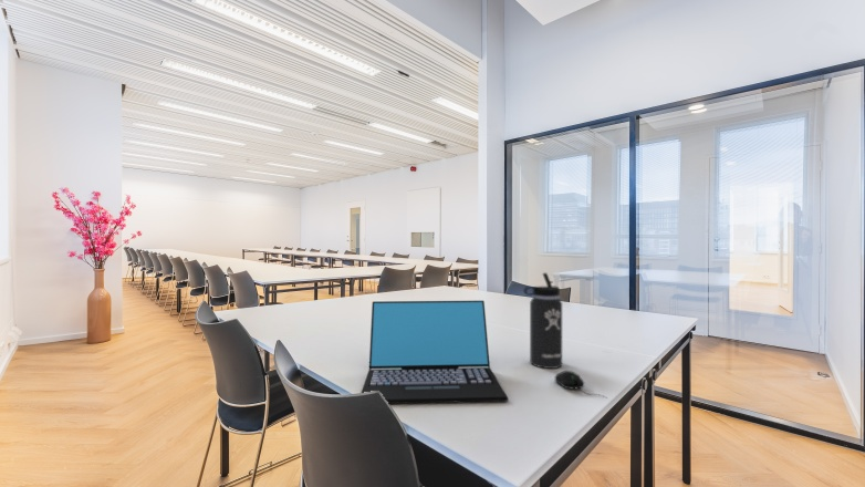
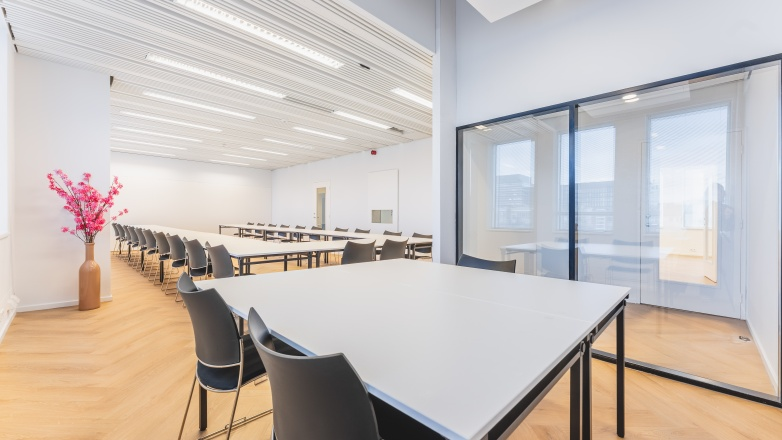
- computer mouse (577, 381)
- laptop (430, 344)
- thermos bottle (542, 318)
